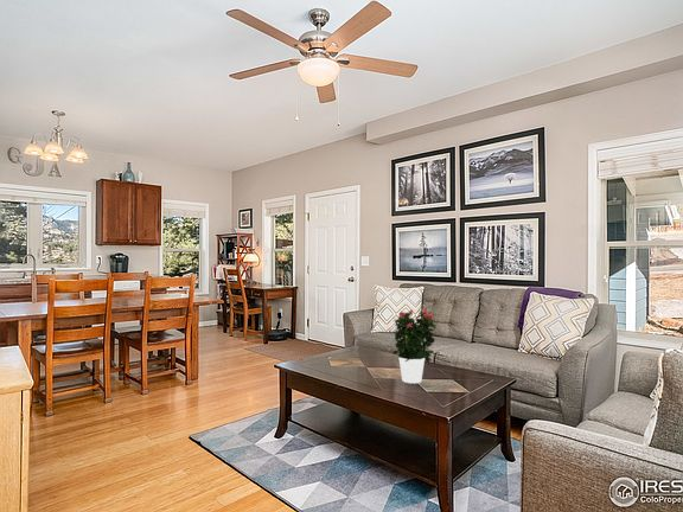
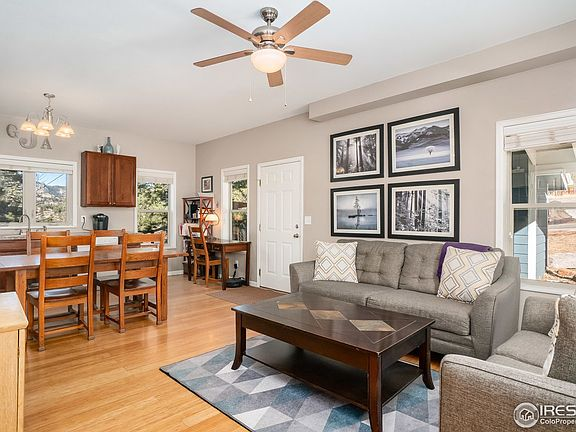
- potted flower (413, 345)
